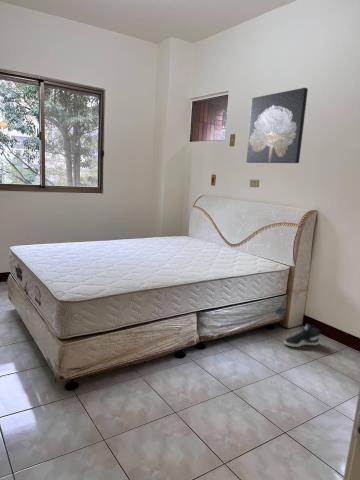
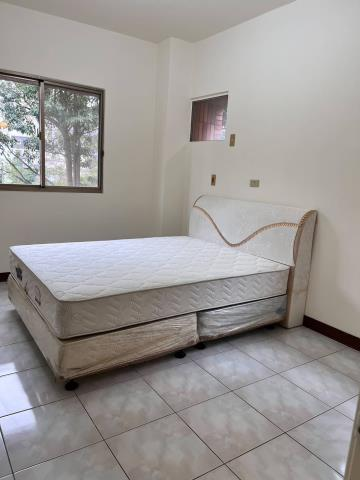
- sneaker (301, 333)
- wall art (274, 128)
